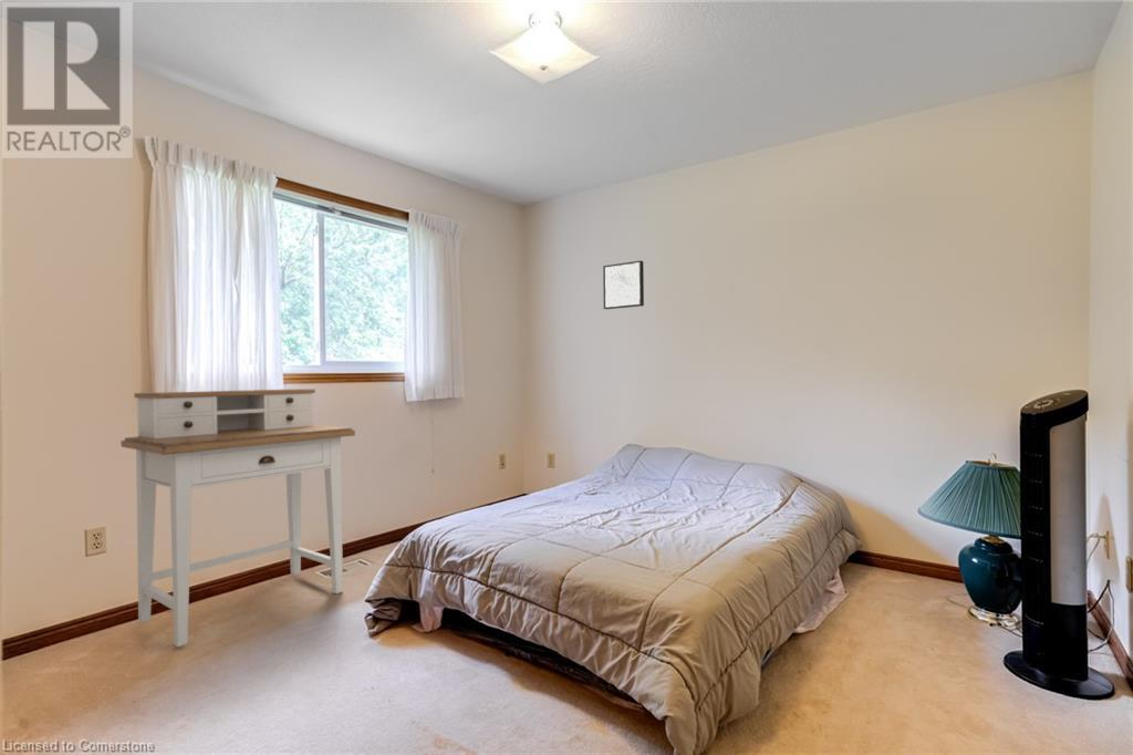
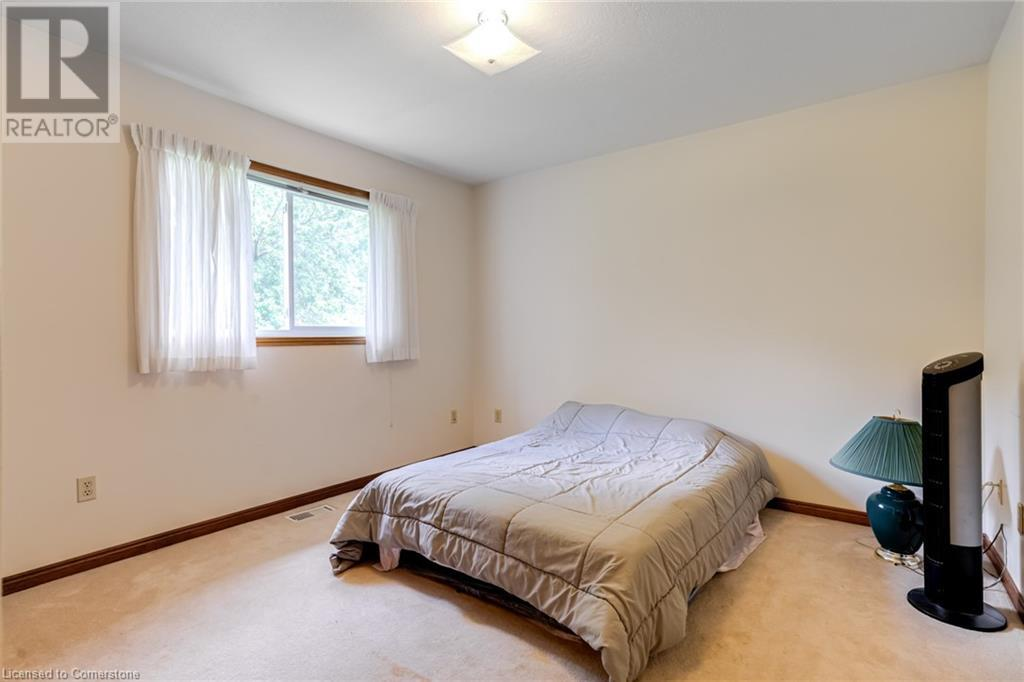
- wall art (623, 285)
- desk (240, 480)
